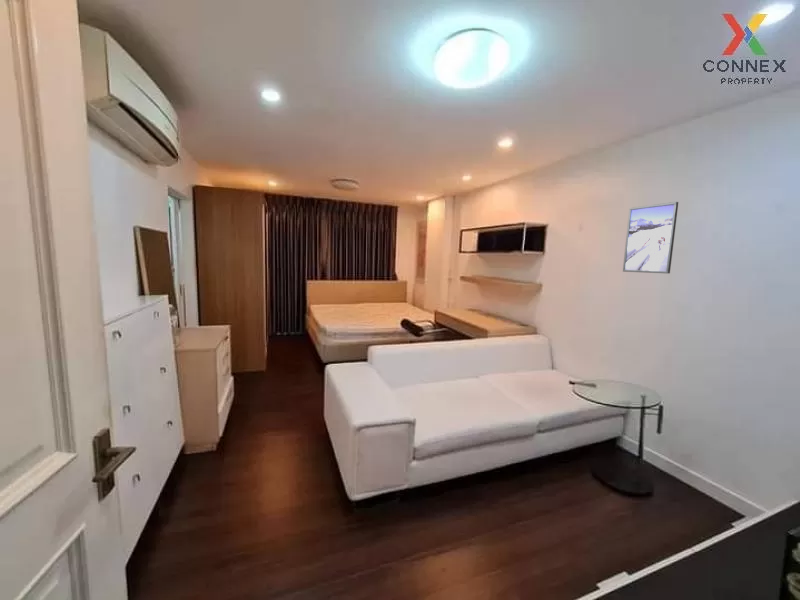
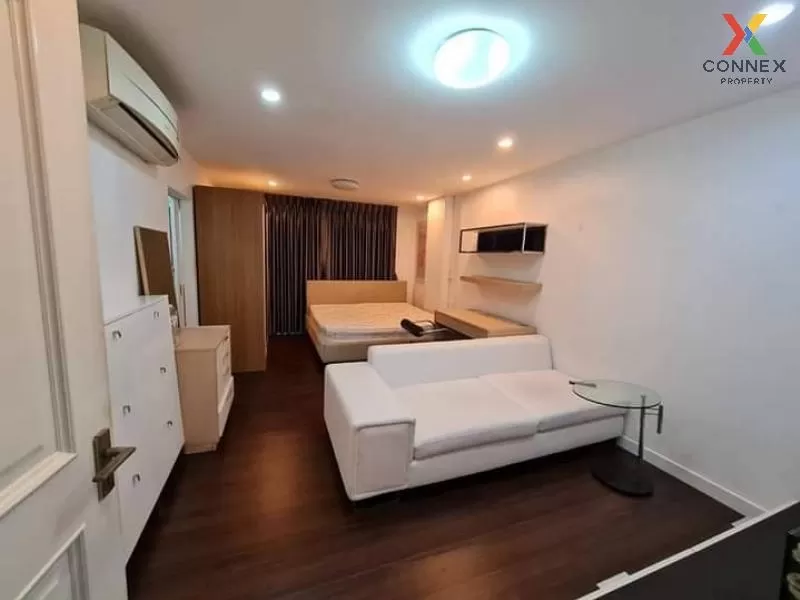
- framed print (648, 239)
